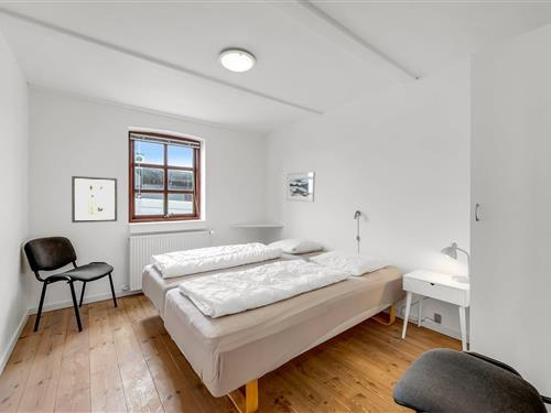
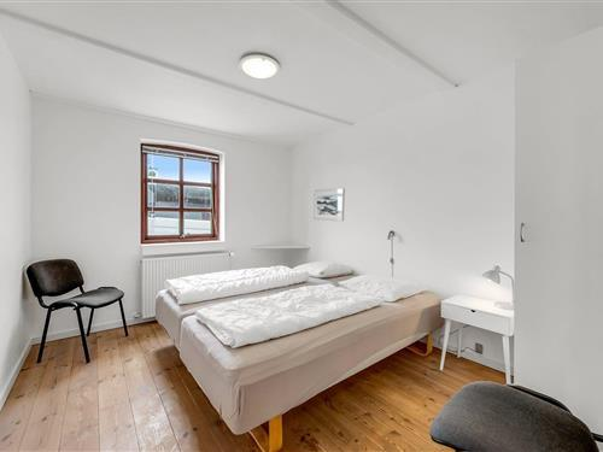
- wall art (95, 199)
